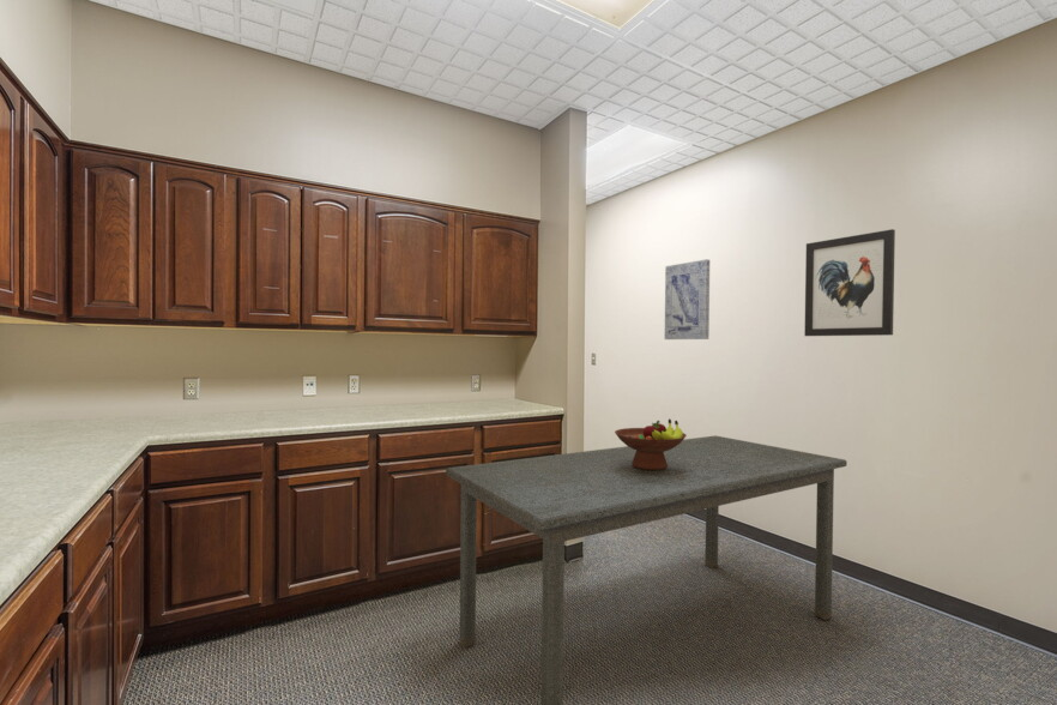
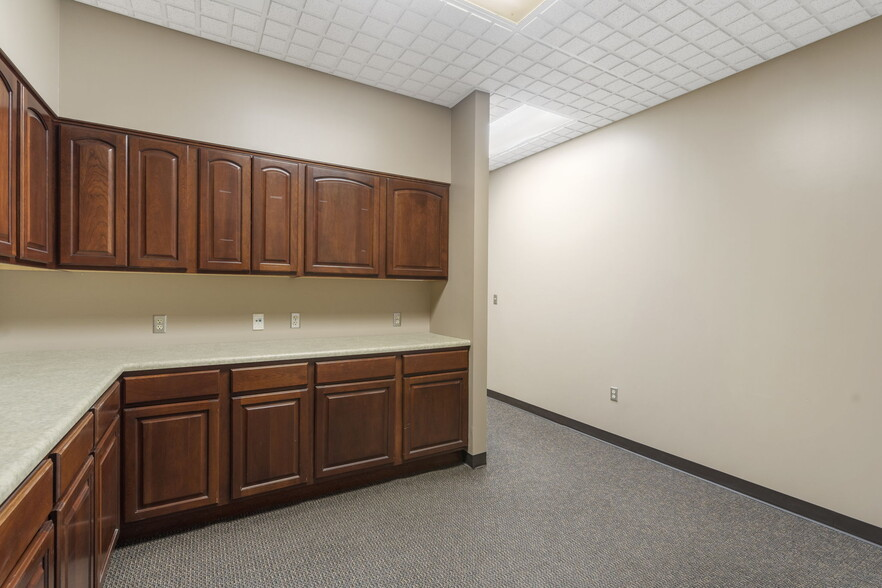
- fruit bowl (650, 442)
- wall art (685, 301)
- wall art (846, 285)
- dining table (647, 522)
